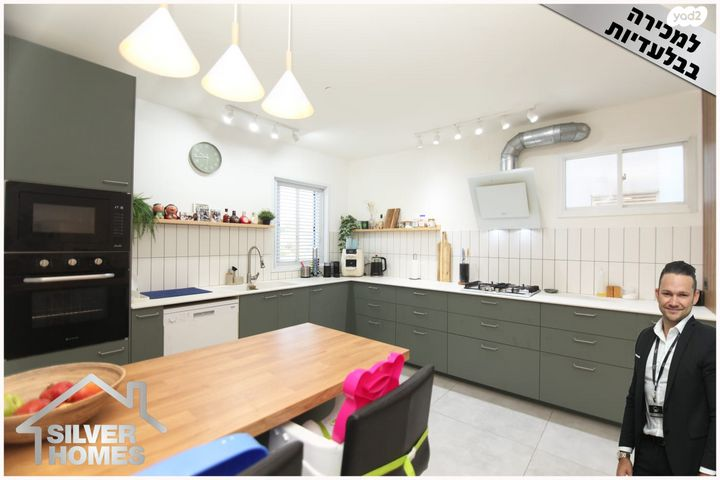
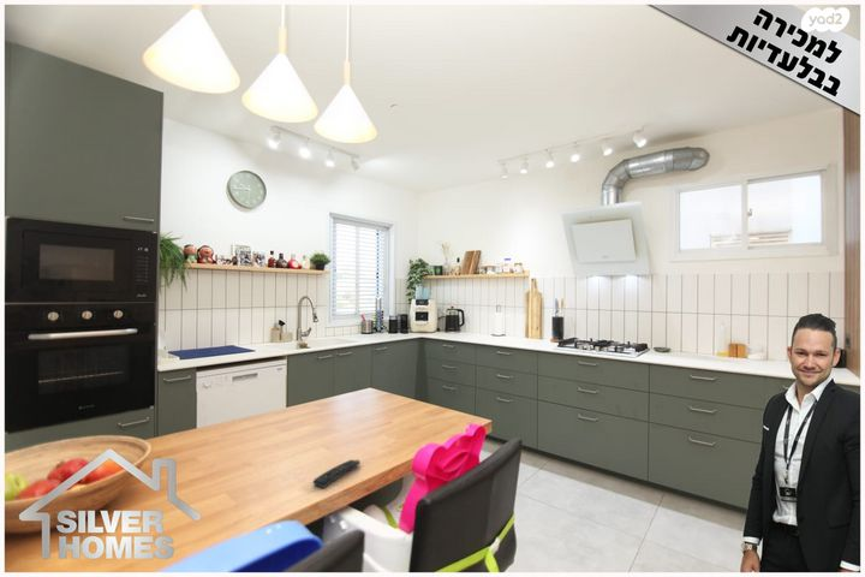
+ remote control (339, 470)
